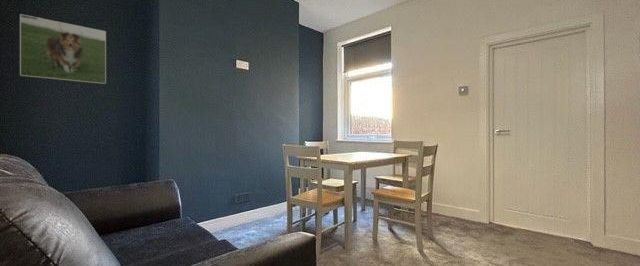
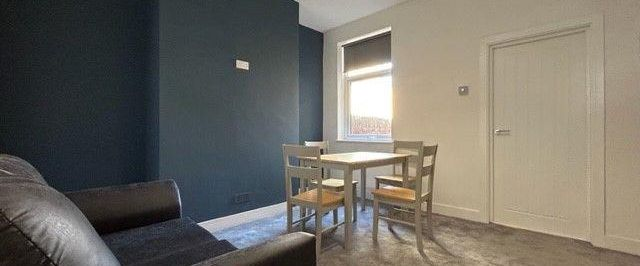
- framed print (66, 51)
